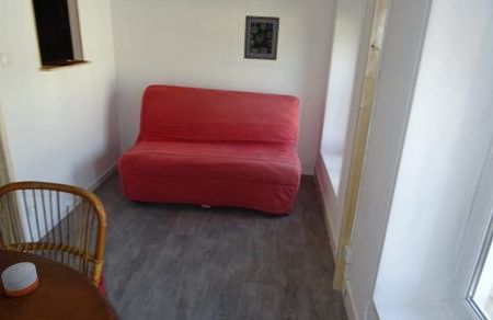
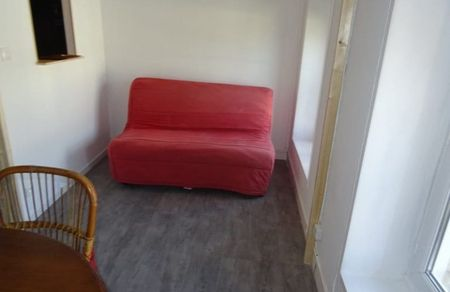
- wall art (261, 38)
- candle (18, 271)
